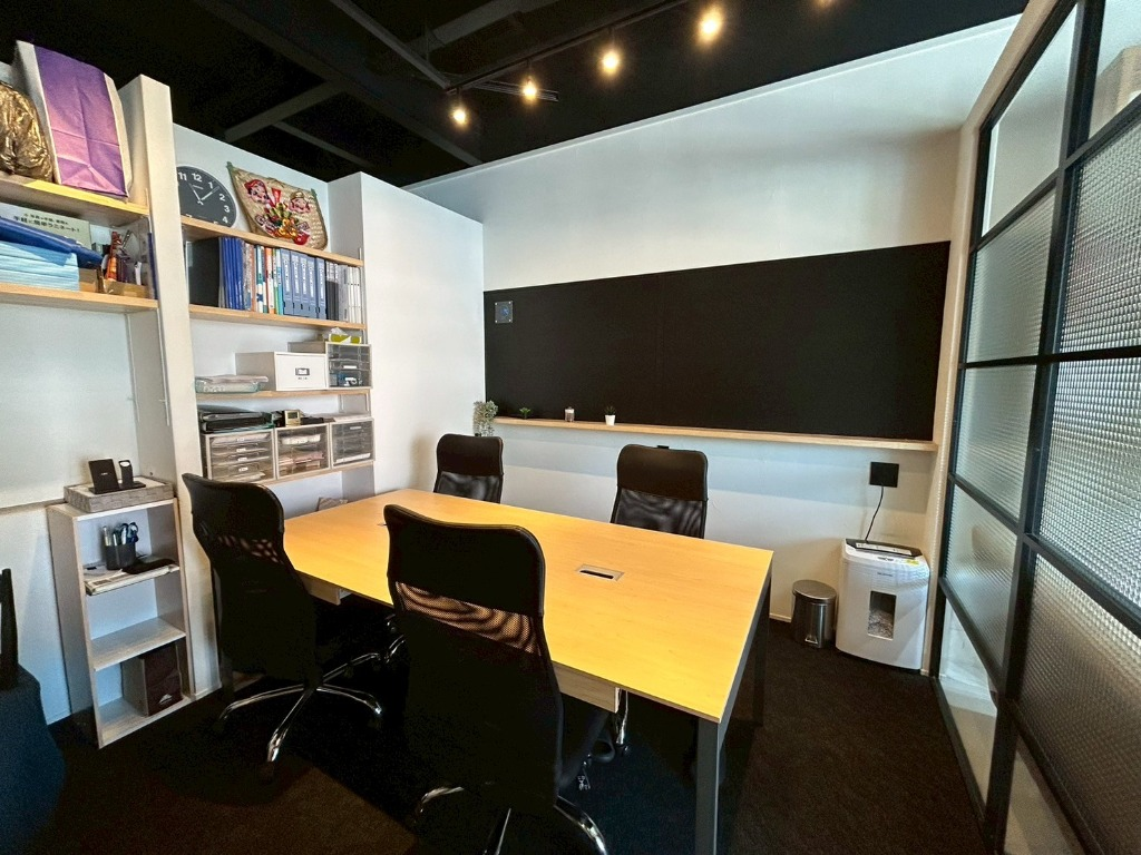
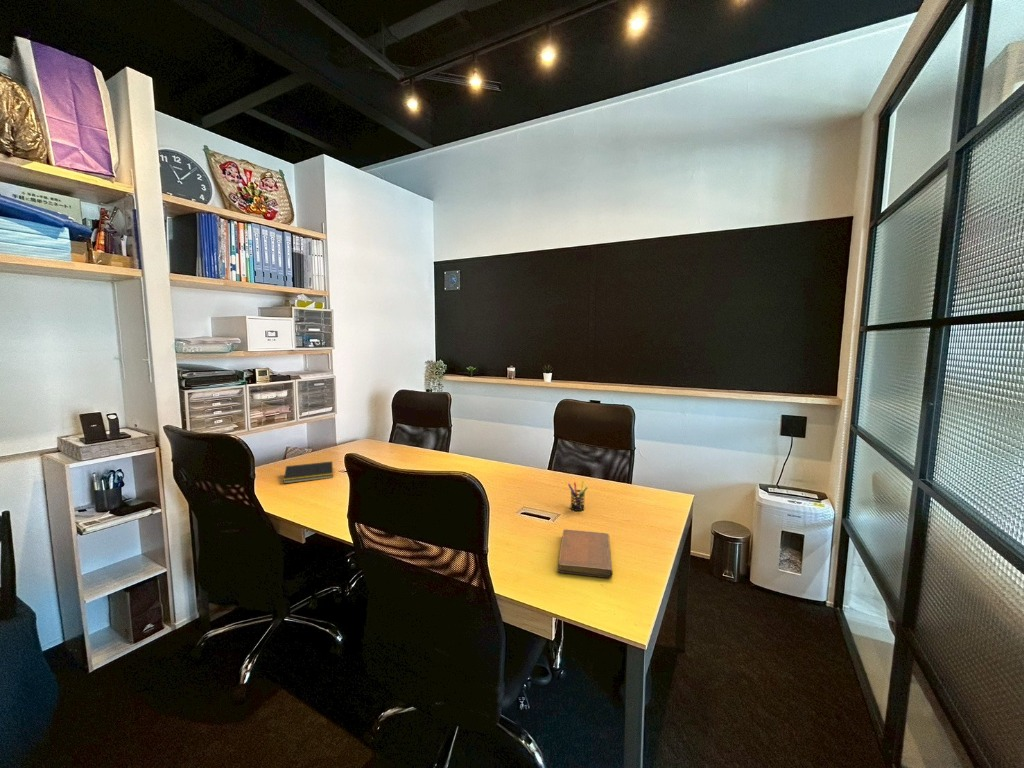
+ notepad (309, 471)
+ pen holder (578, 494)
+ notebook (585, 551)
